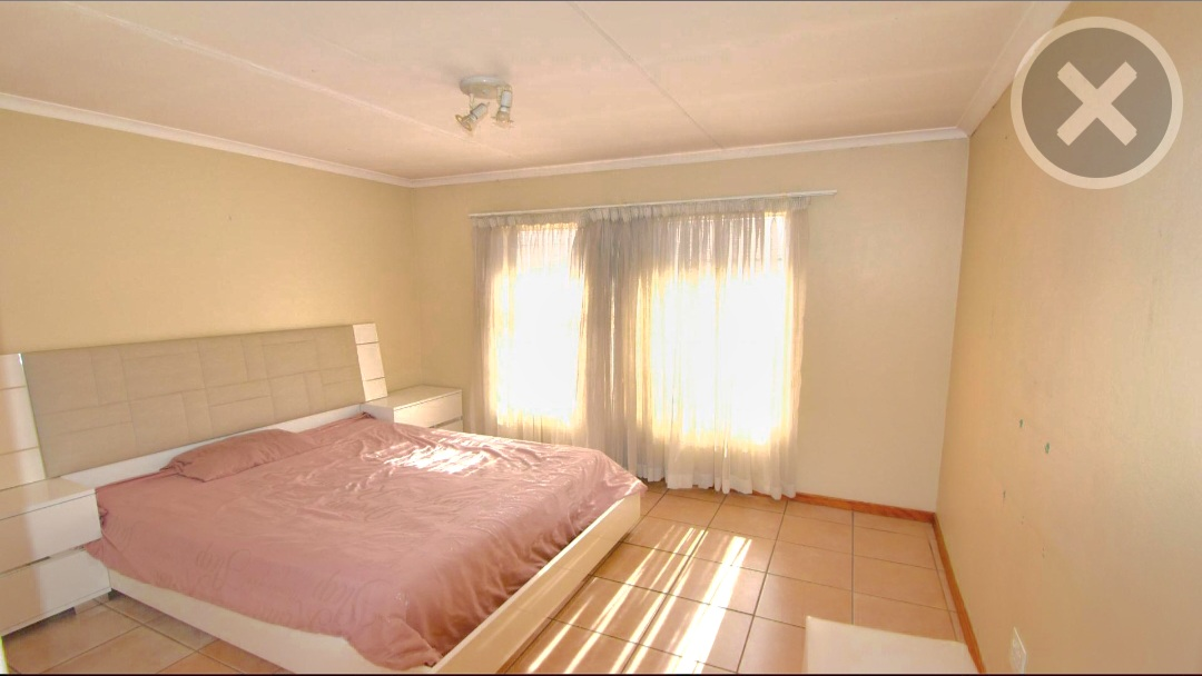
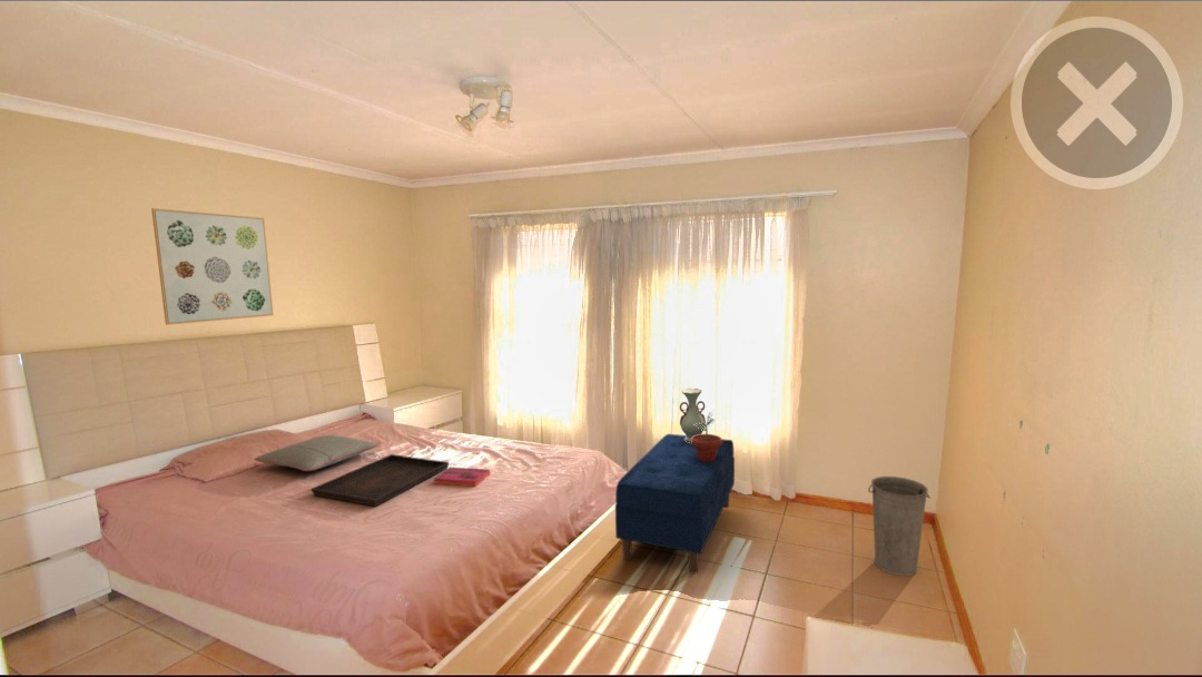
+ pillow (318, 451)
+ serving tray (384, 478)
+ bench (681, 496)
+ bucket (897, 526)
+ wall art (218, 267)
+ potted plant (706, 434)
+ decorative vase (692, 414)
+ hardback book (462, 477)
